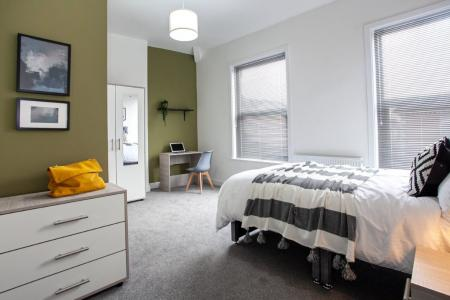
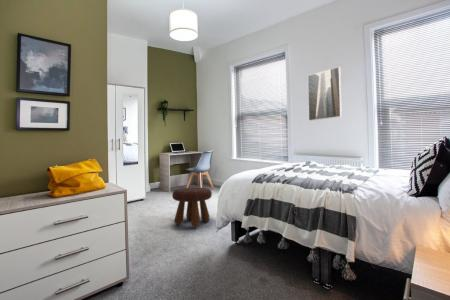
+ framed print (323, 95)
+ footstool (192, 206)
